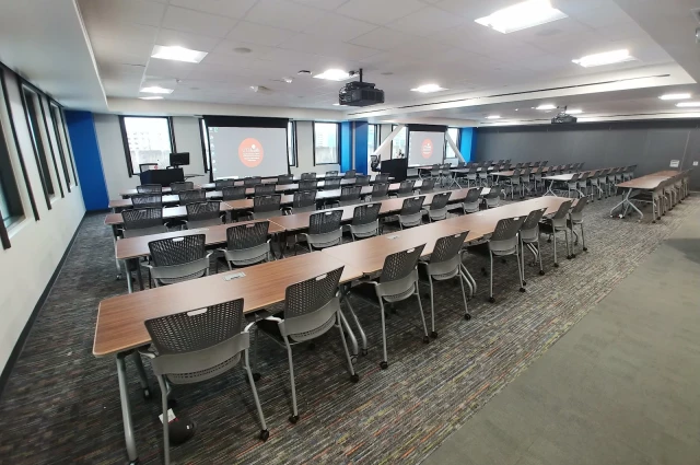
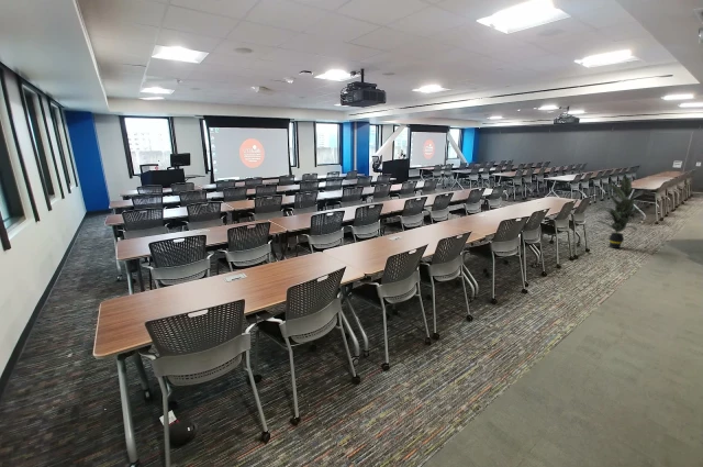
+ indoor plant (617, 212)
